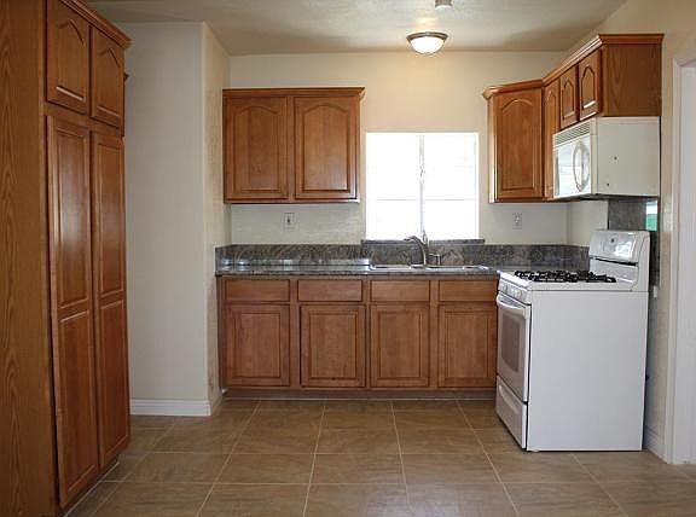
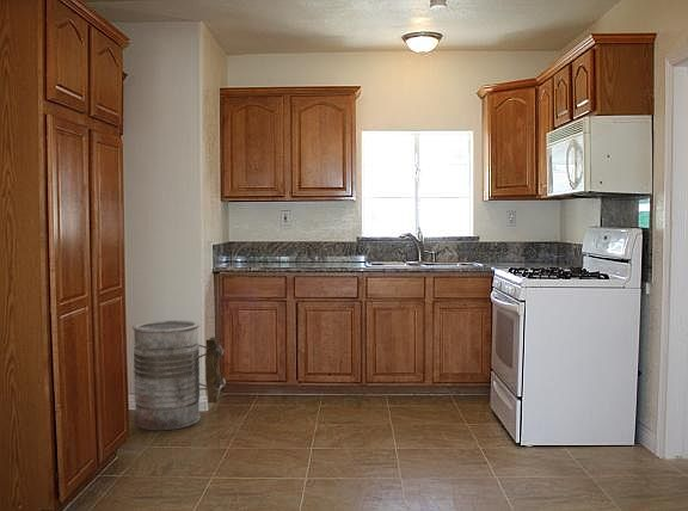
+ trash can (178, 373)
